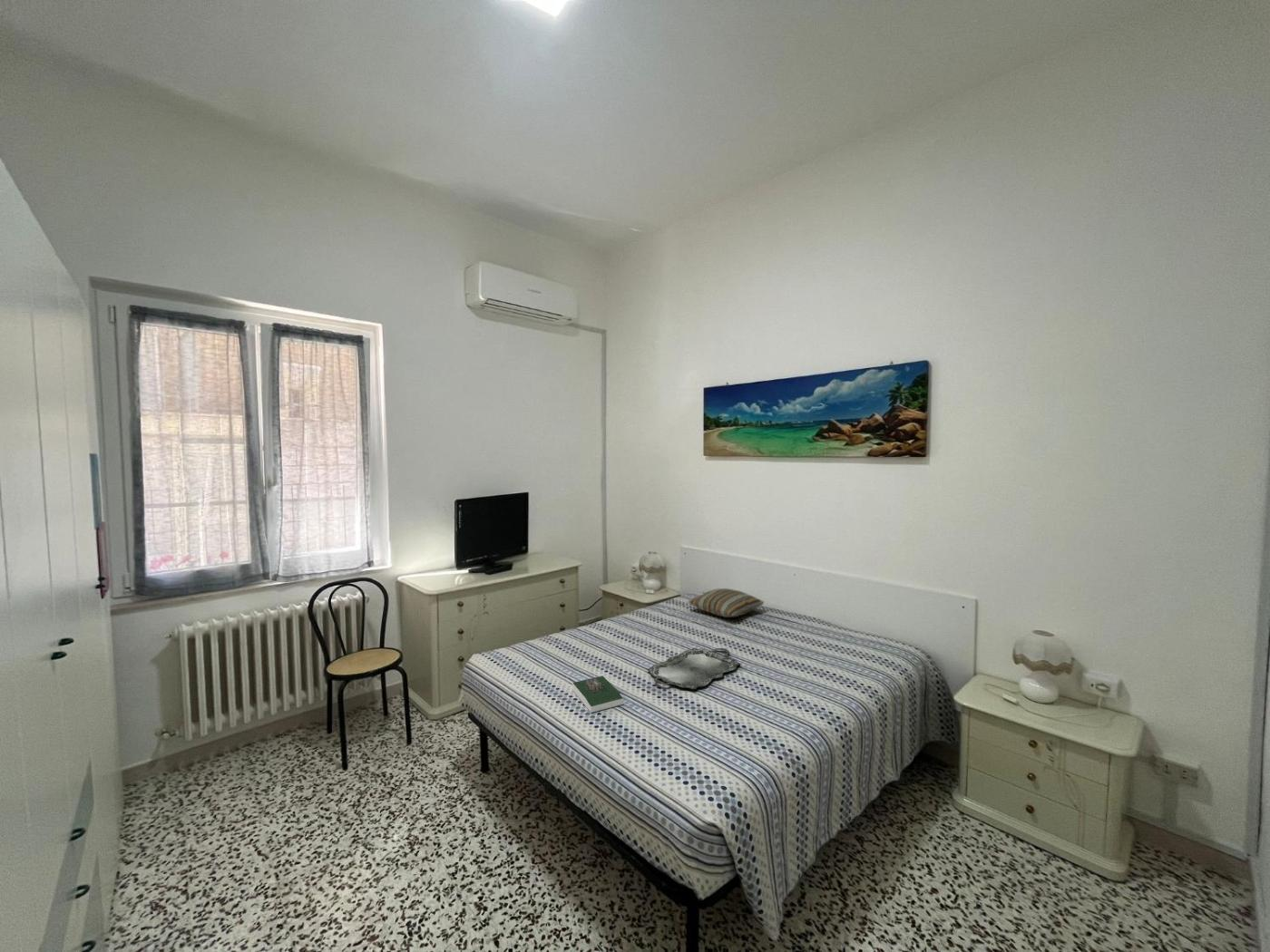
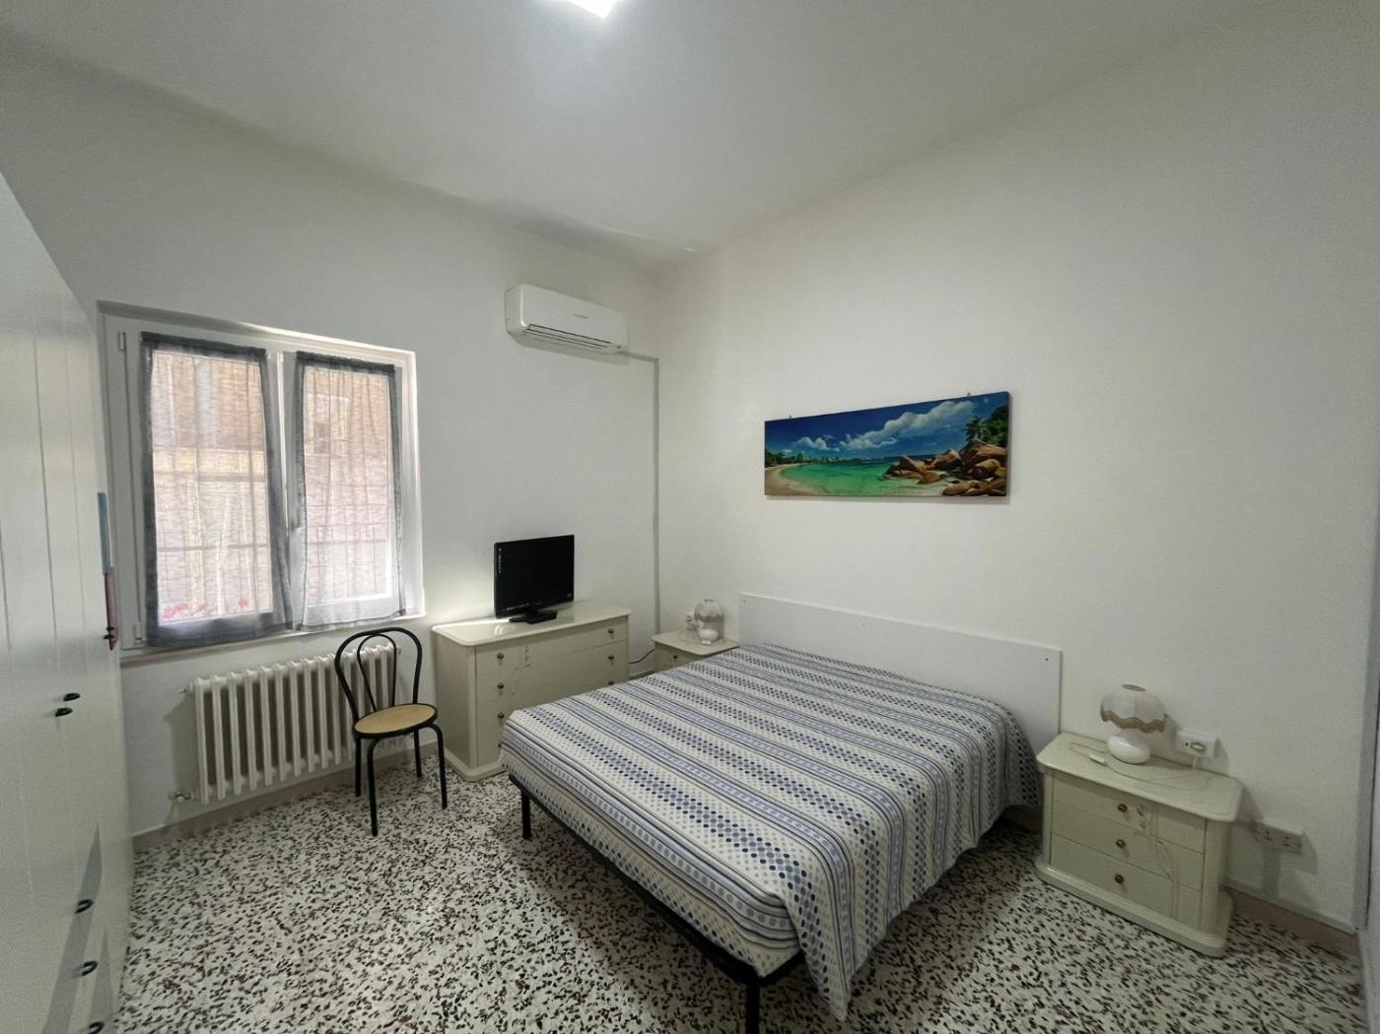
- serving tray (694, 666)
- book (597, 690)
- pillow (726, 602)
